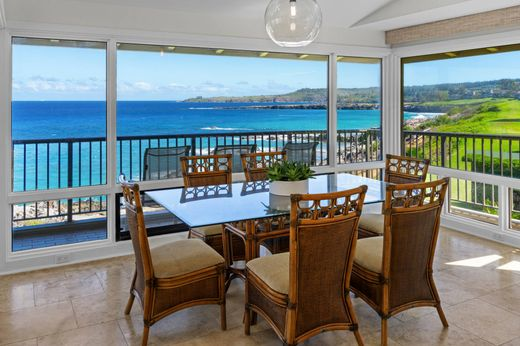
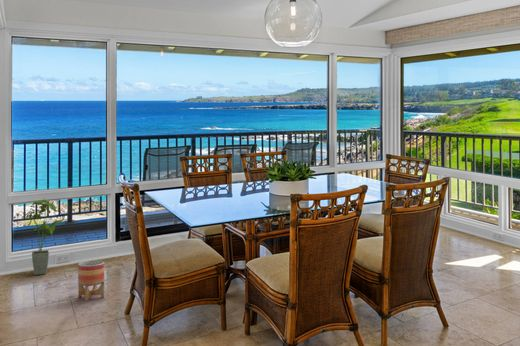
+ planter (91, 280)
+ house plant (45, 236)
